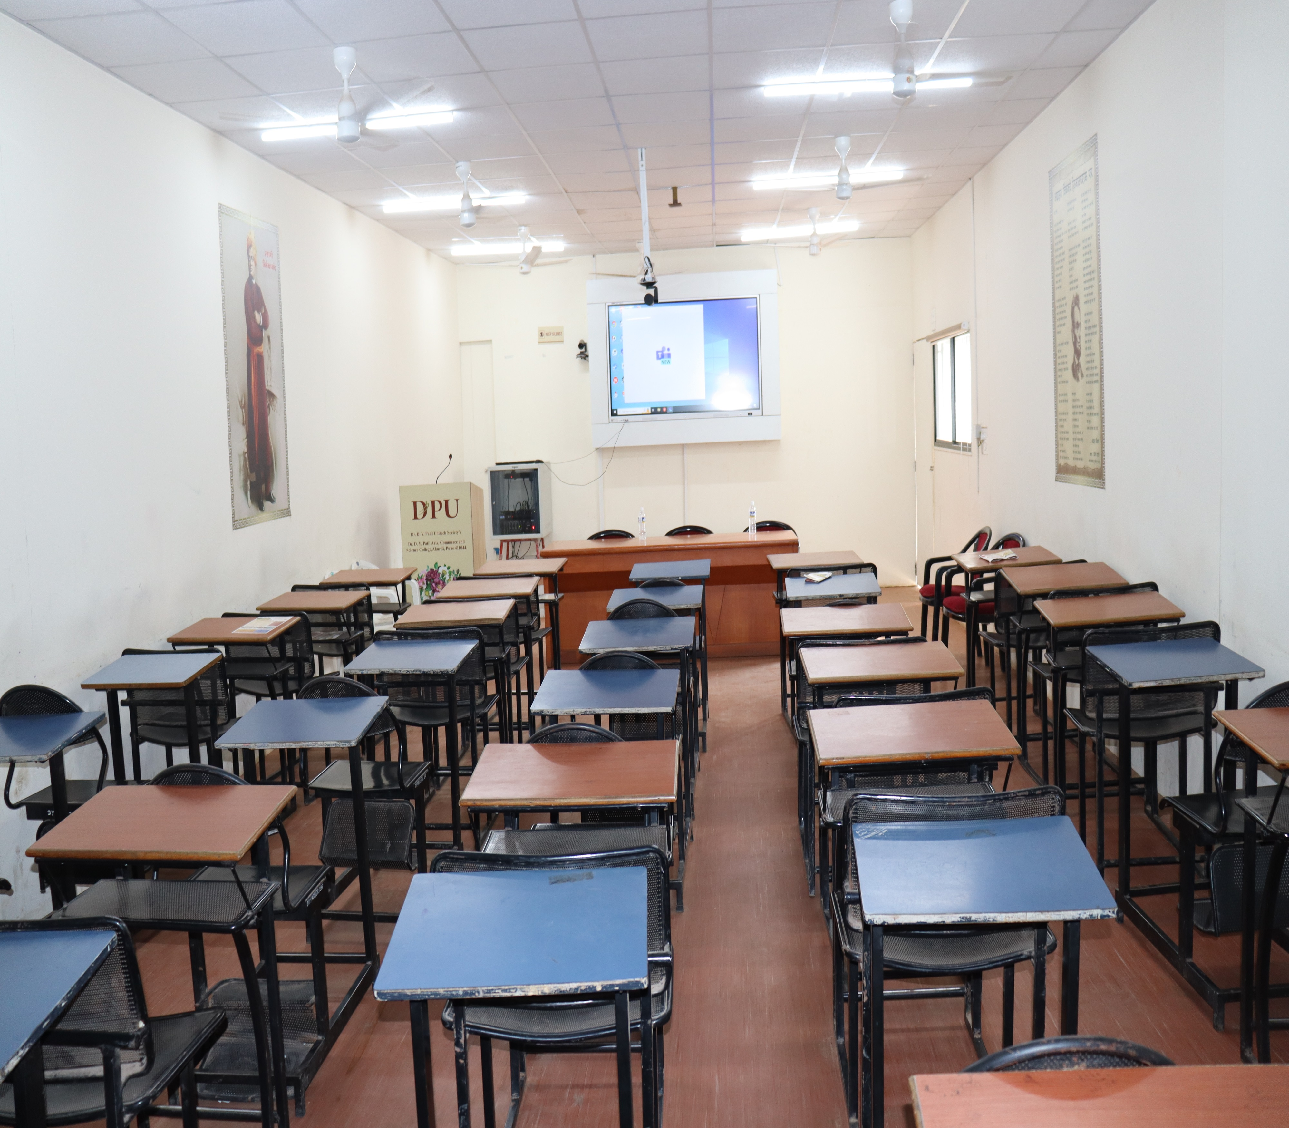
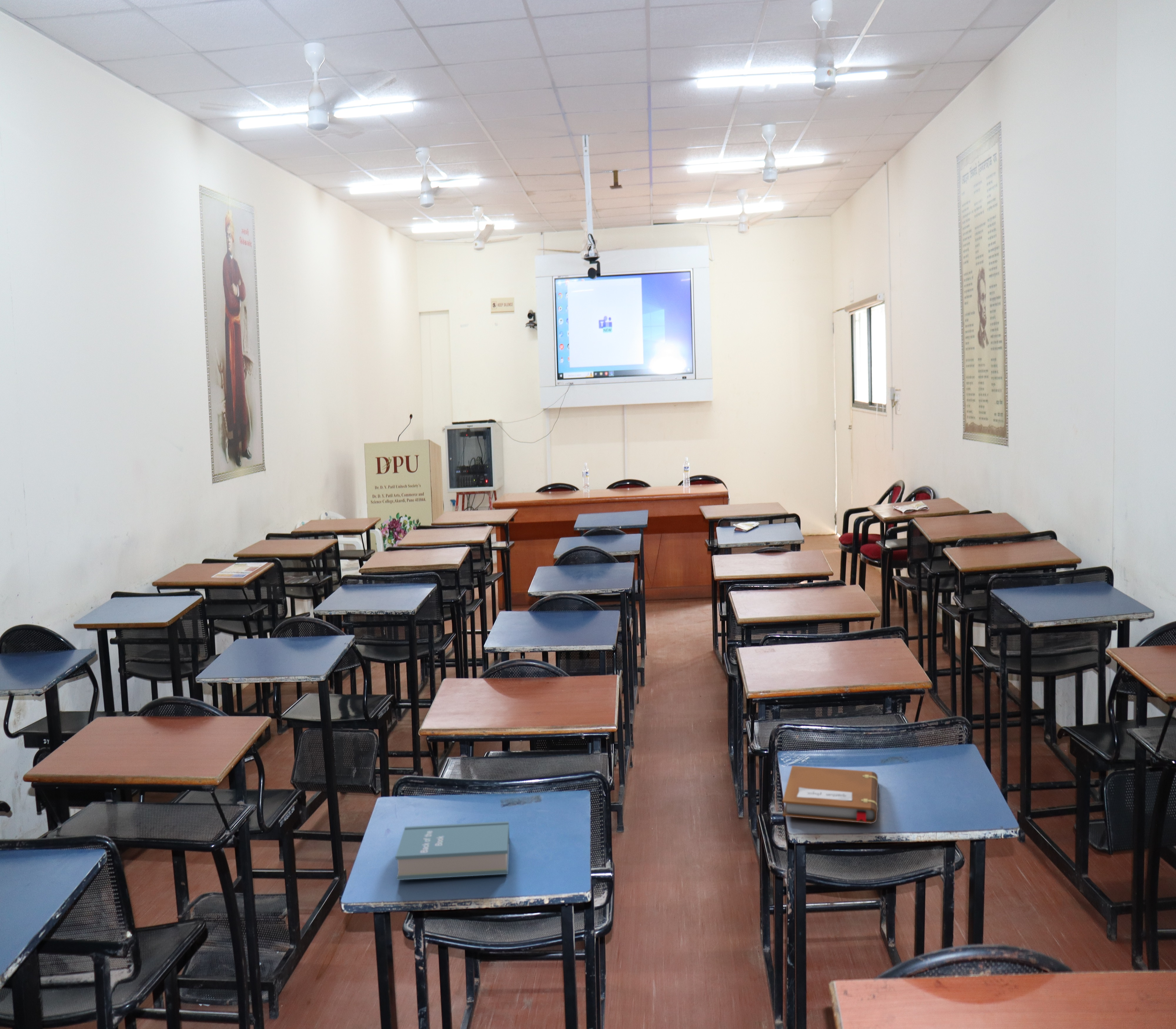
+ book (455, 848)
+ notebook (832, 794)
